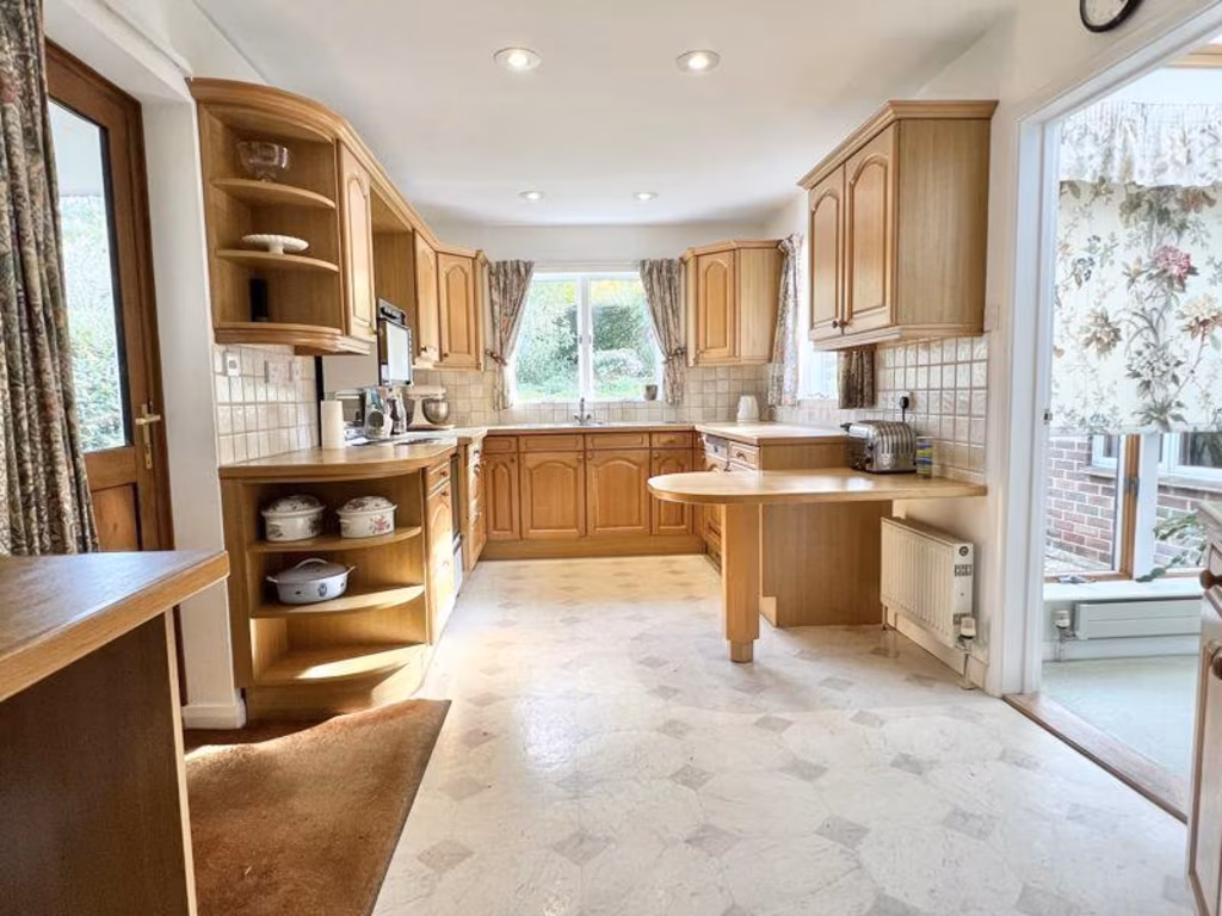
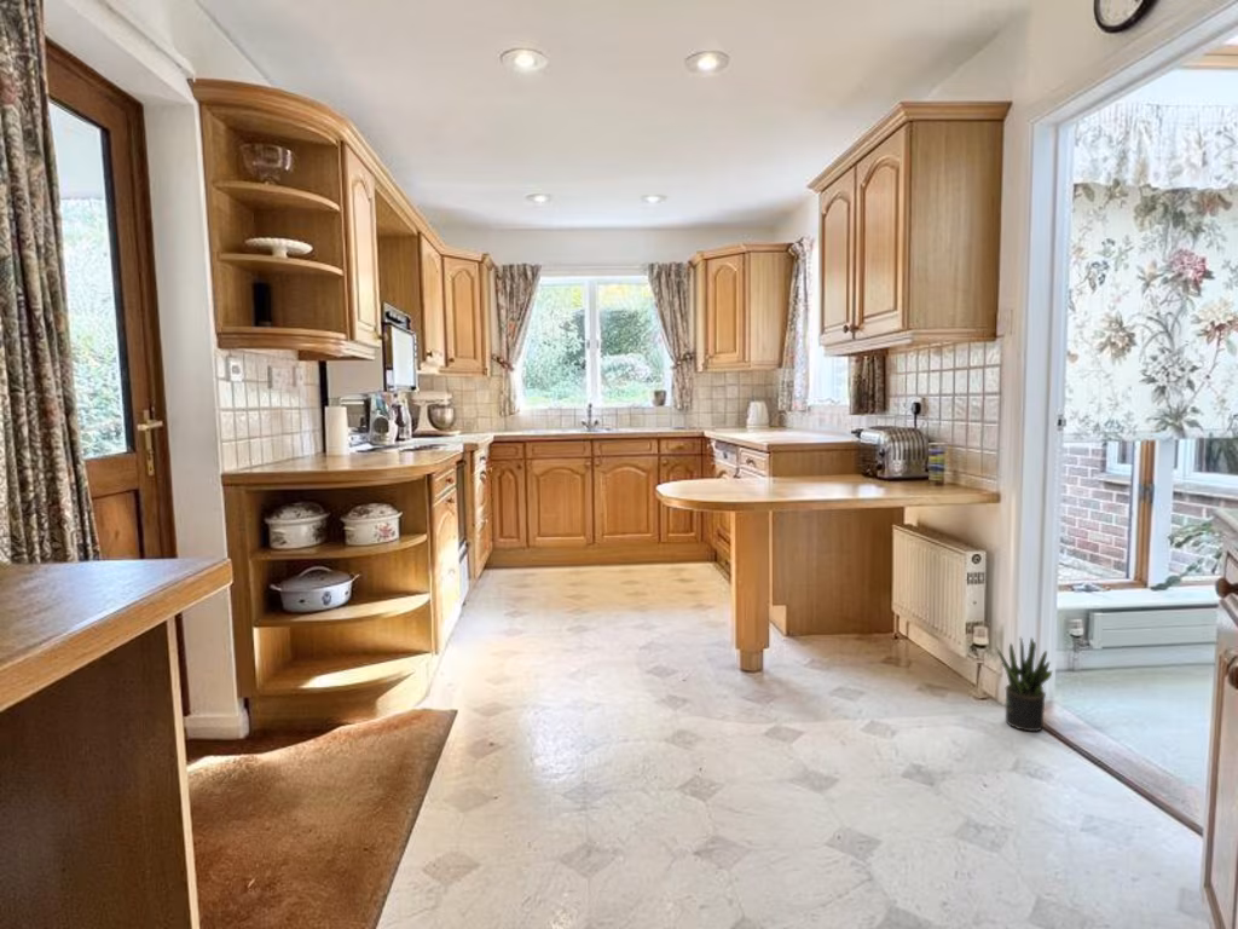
+ potted plant (1022, 681)
